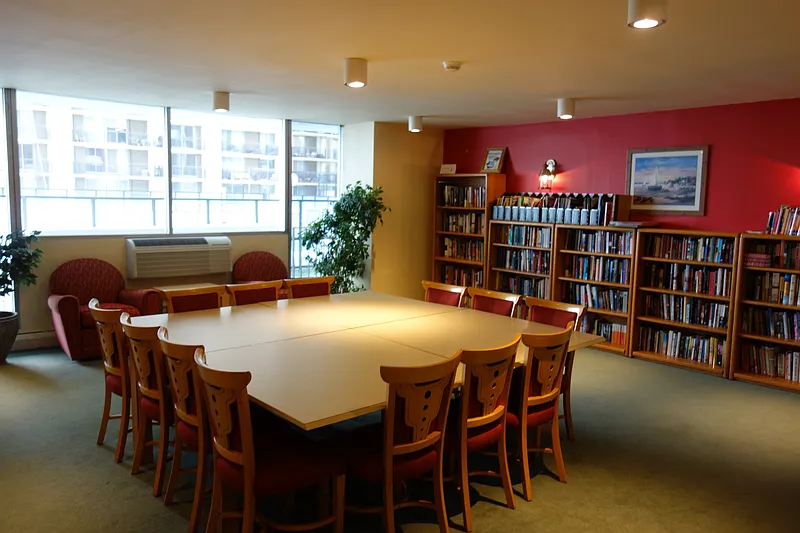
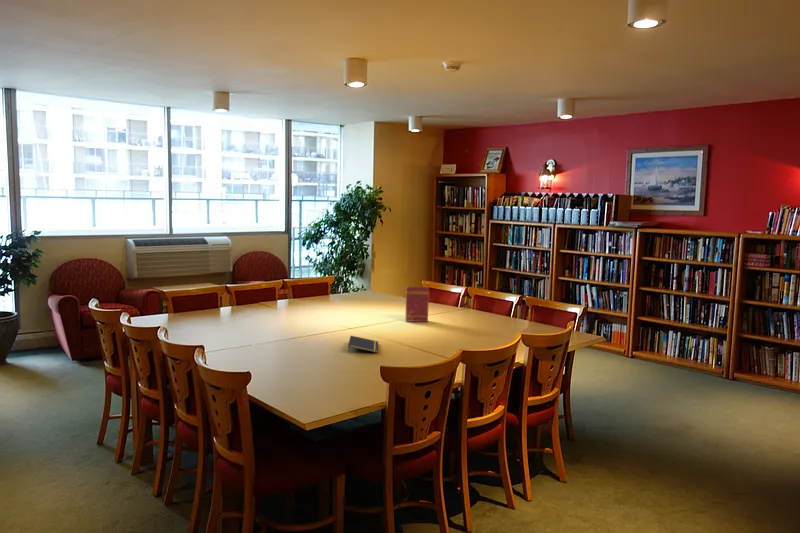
+ book (416, 304)
+ notepad (363, 343)
